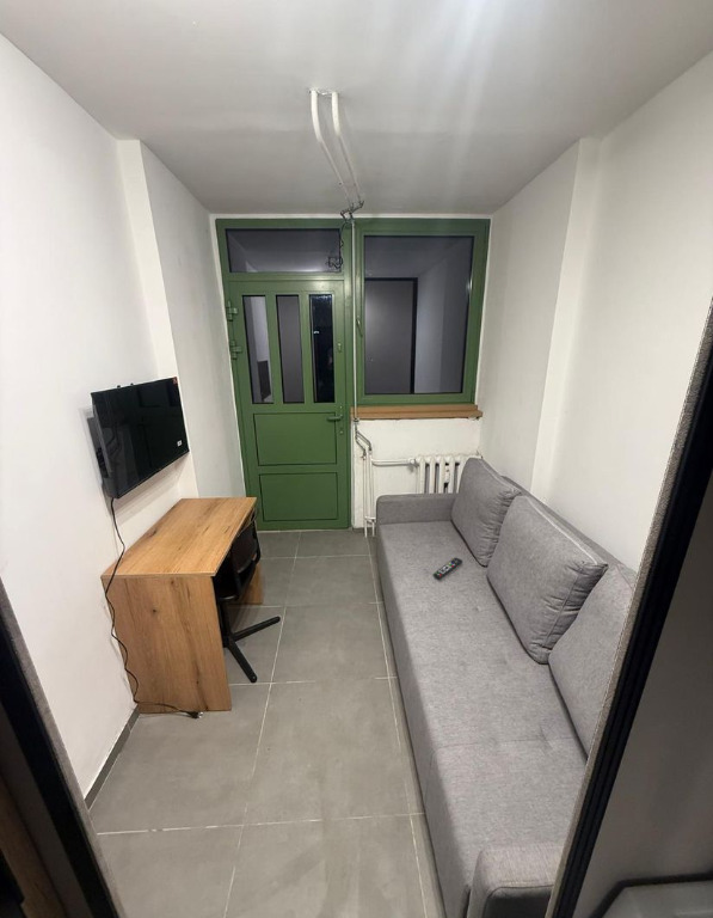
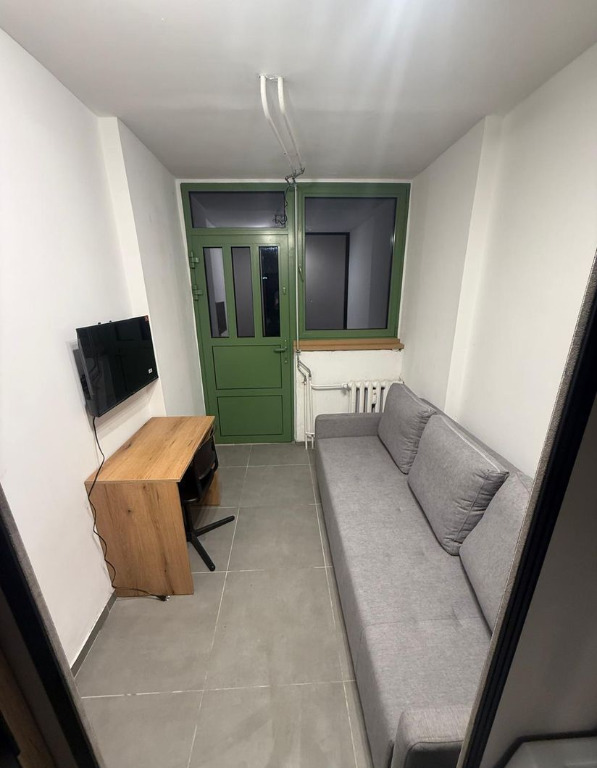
- remote control (448, 568)
